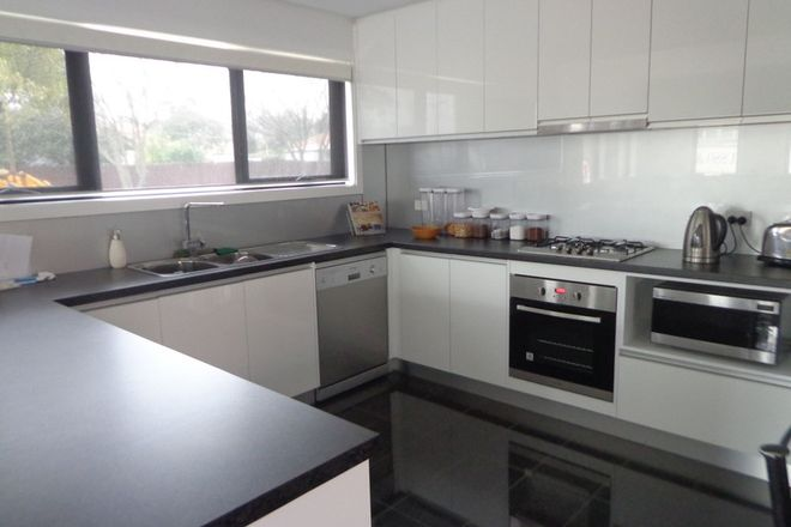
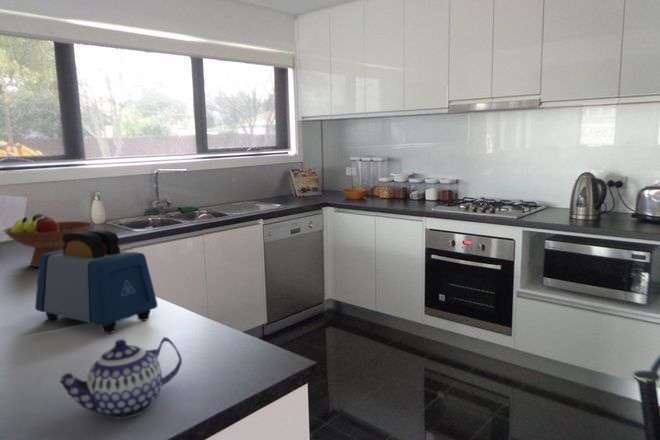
+ teapot (125, 372)
+ fruit bowl (51, 237)
+ toaster (93, 275)
